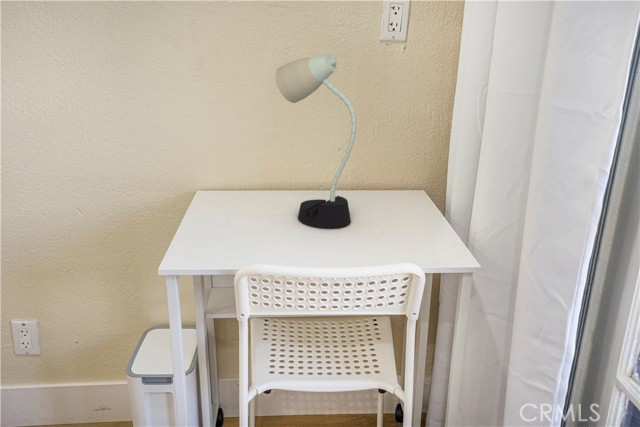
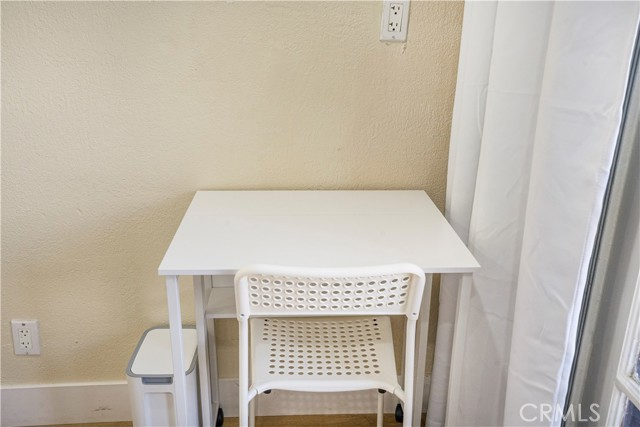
- desk lamp (347, 148)
